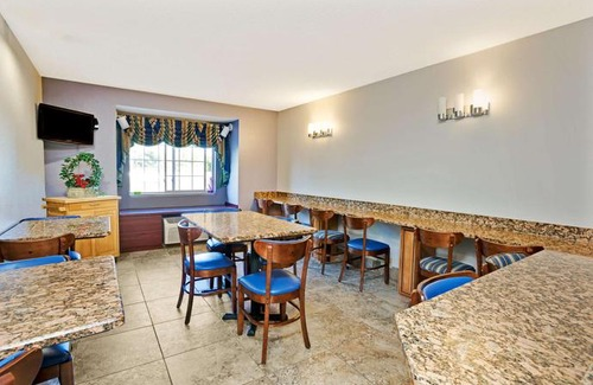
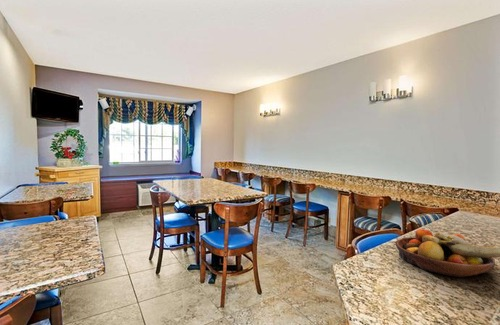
+ fruit bowl (442, 246)
